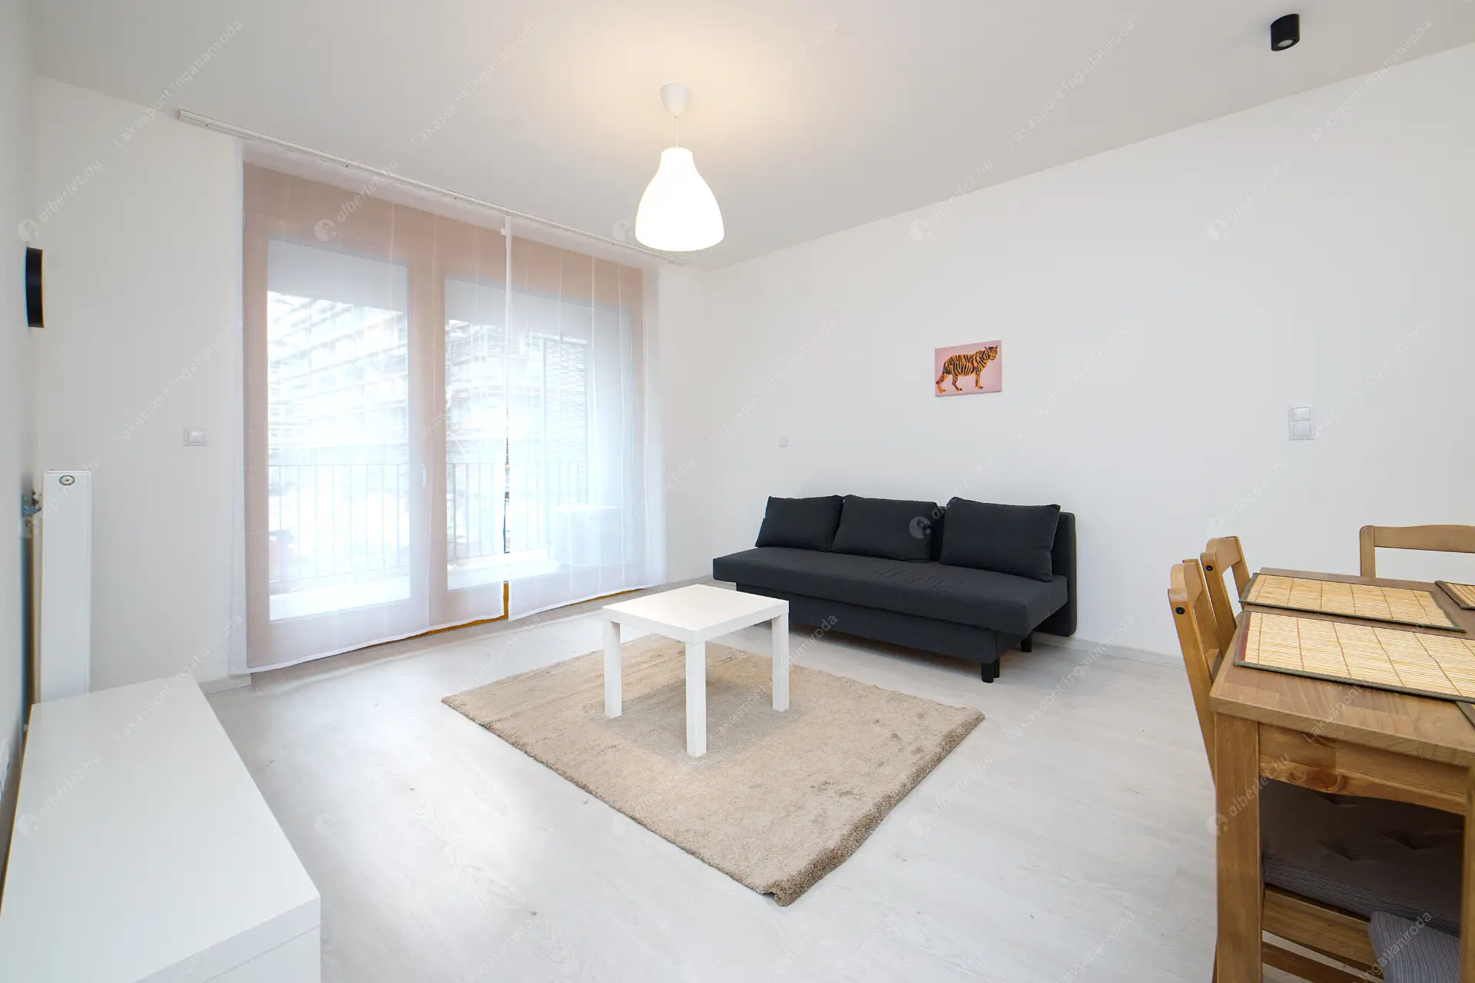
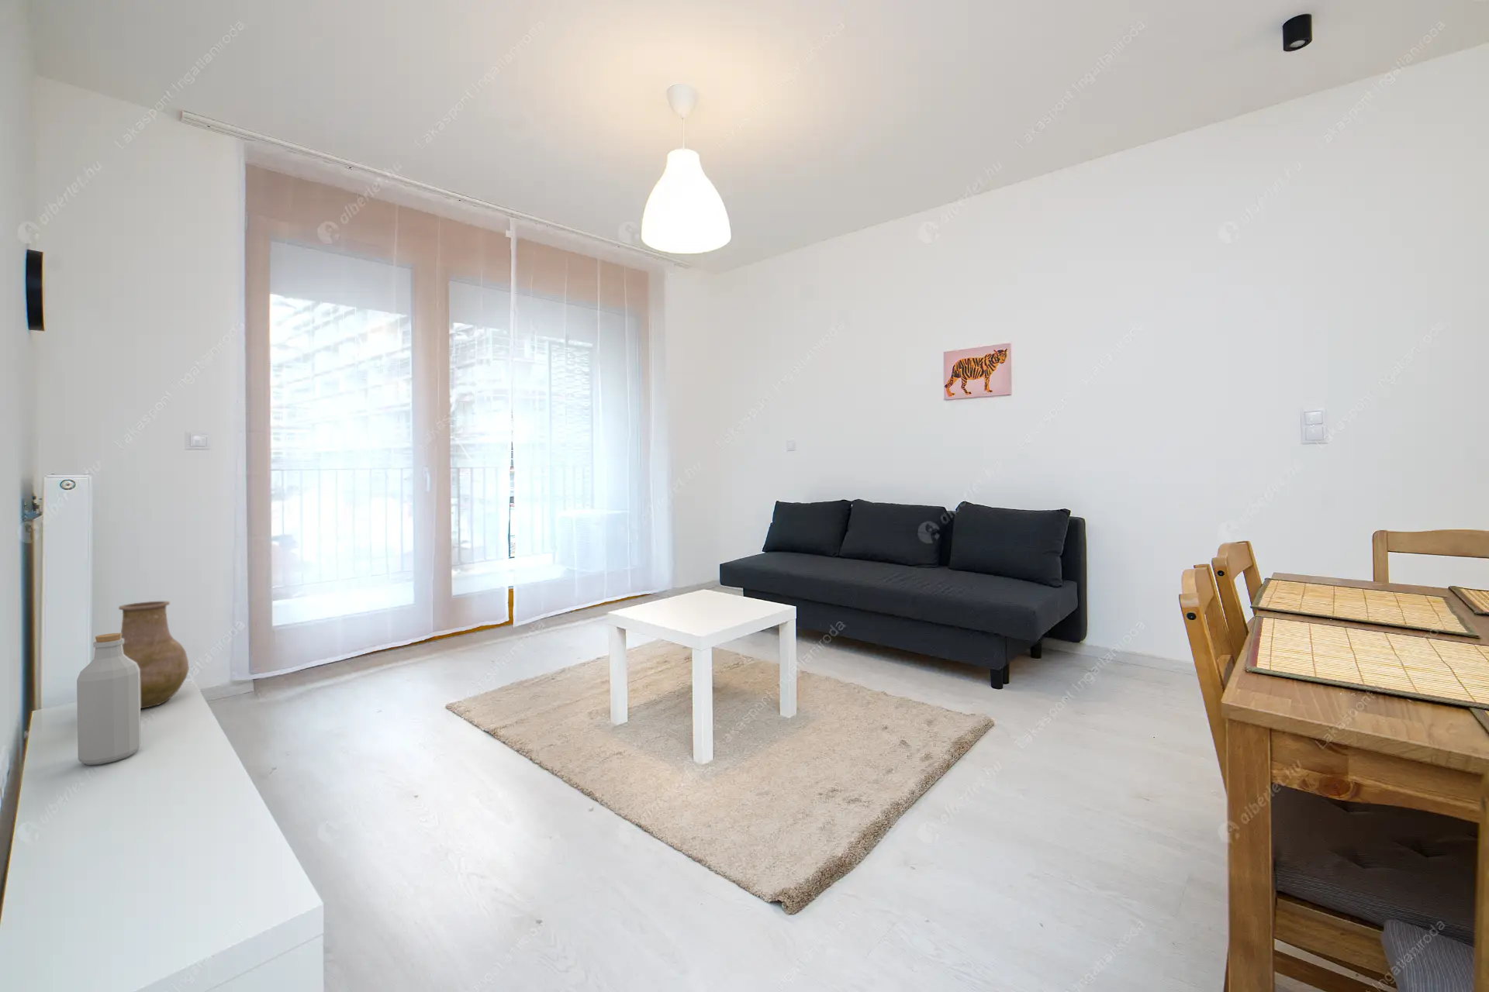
+ vase (145, 654)
+ bottle (110, 696)
